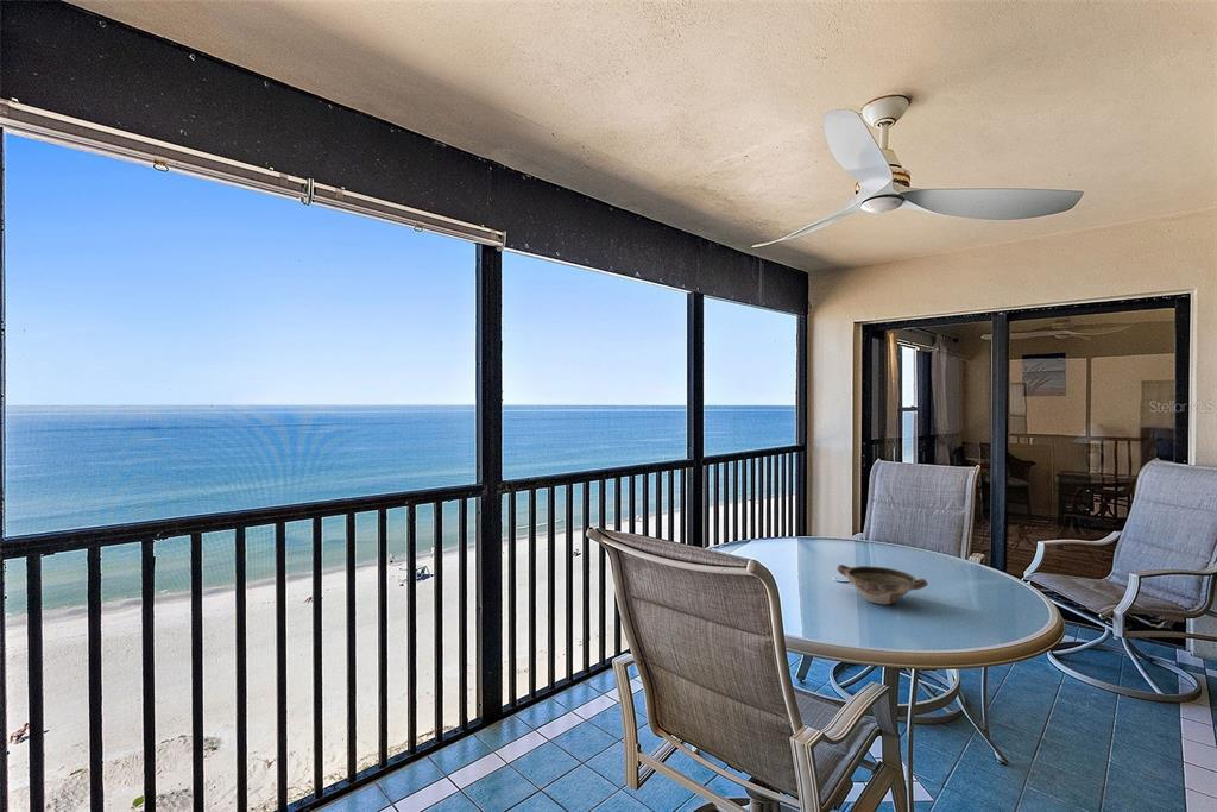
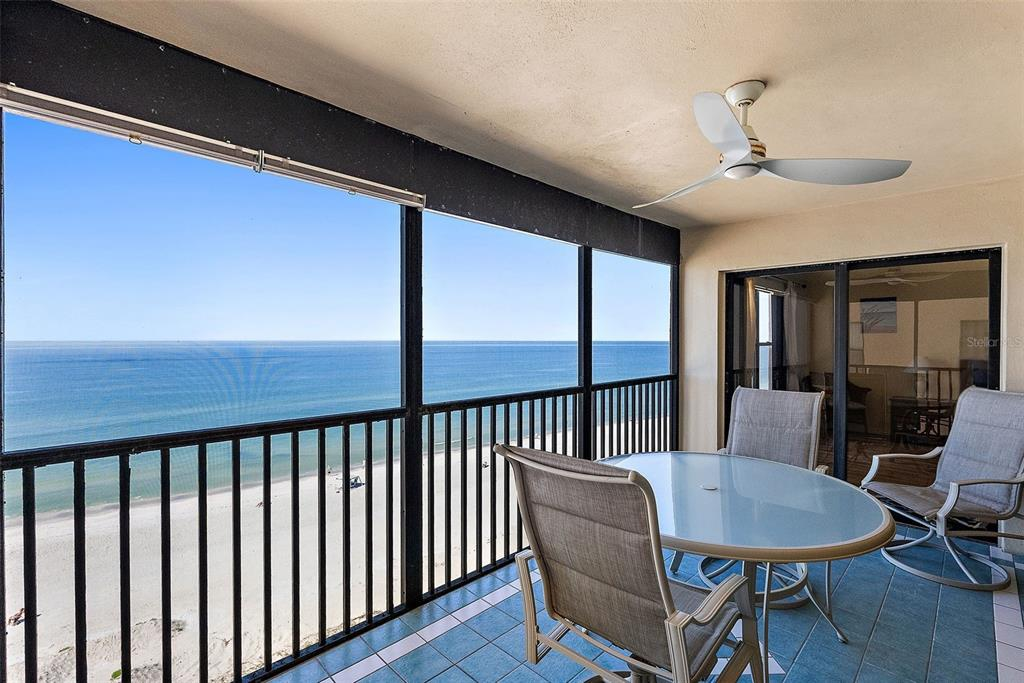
- bowl (879, 585)
